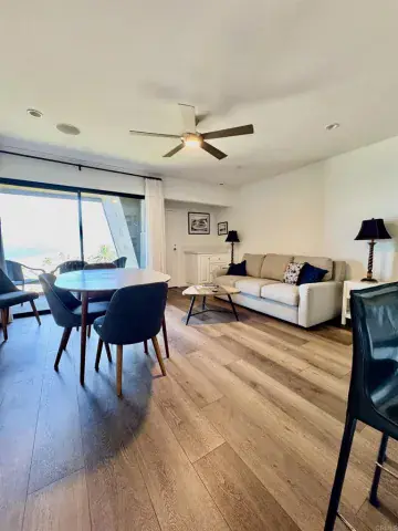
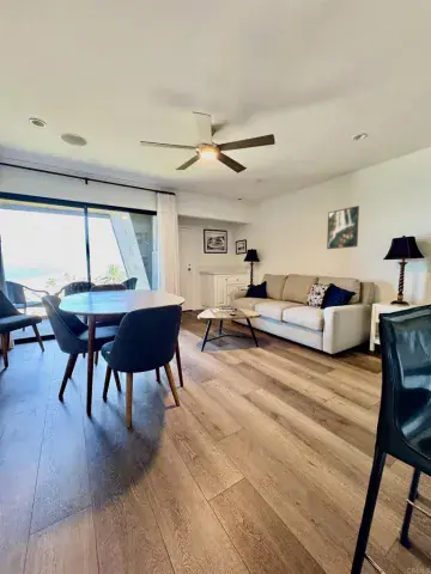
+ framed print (341, 228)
